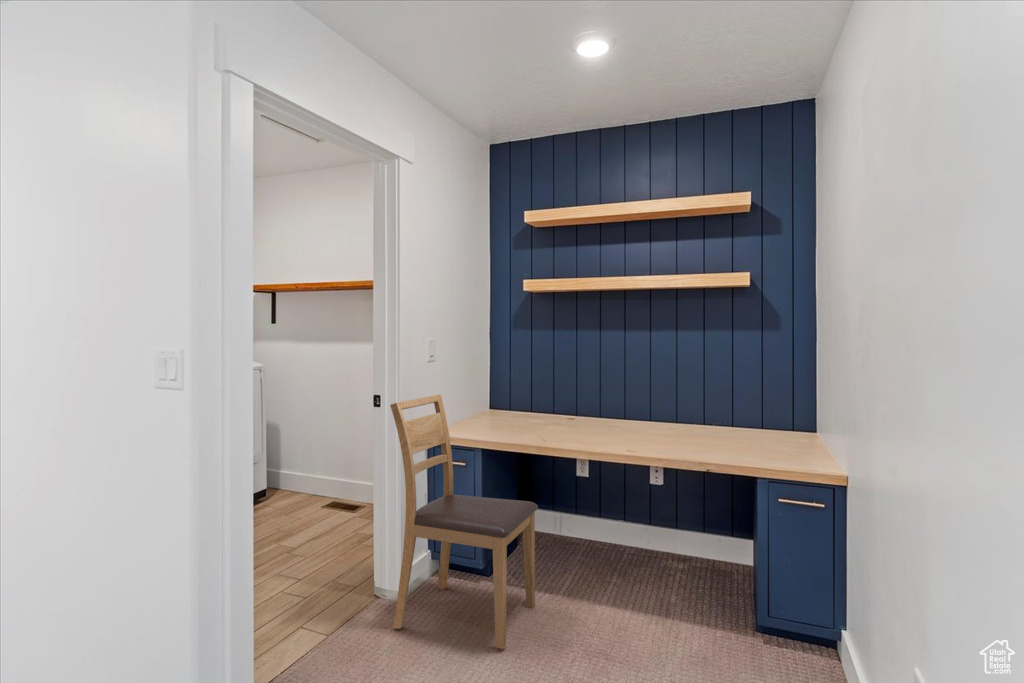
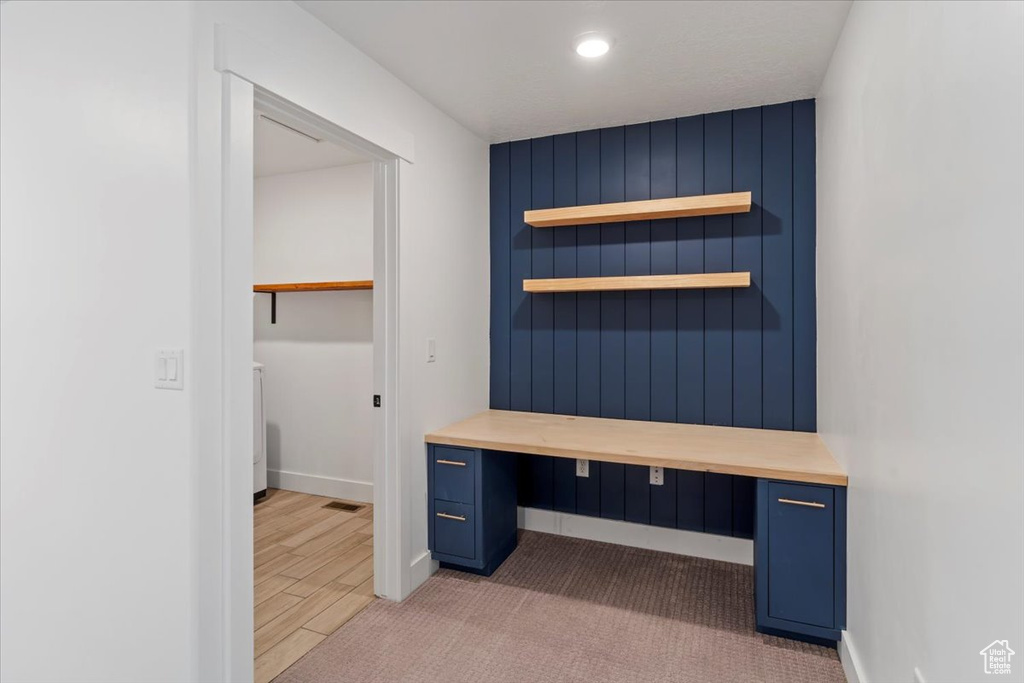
- chair (464, 507)
